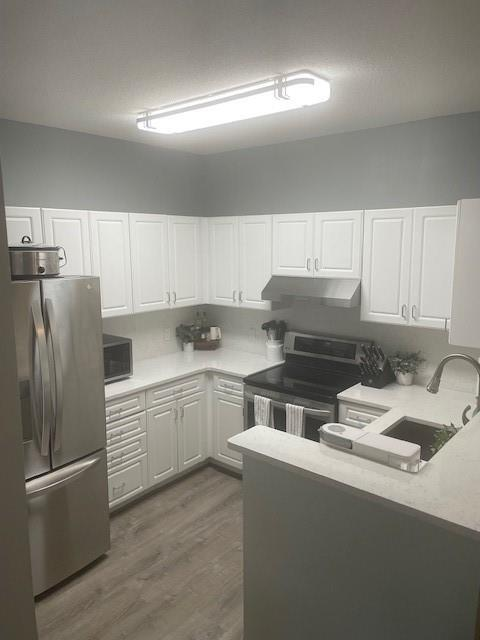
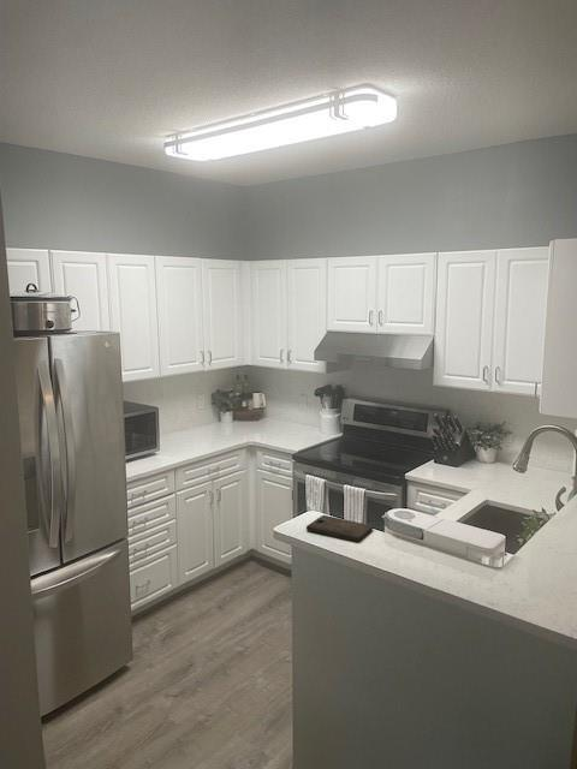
+ cutting board (339, 527)
